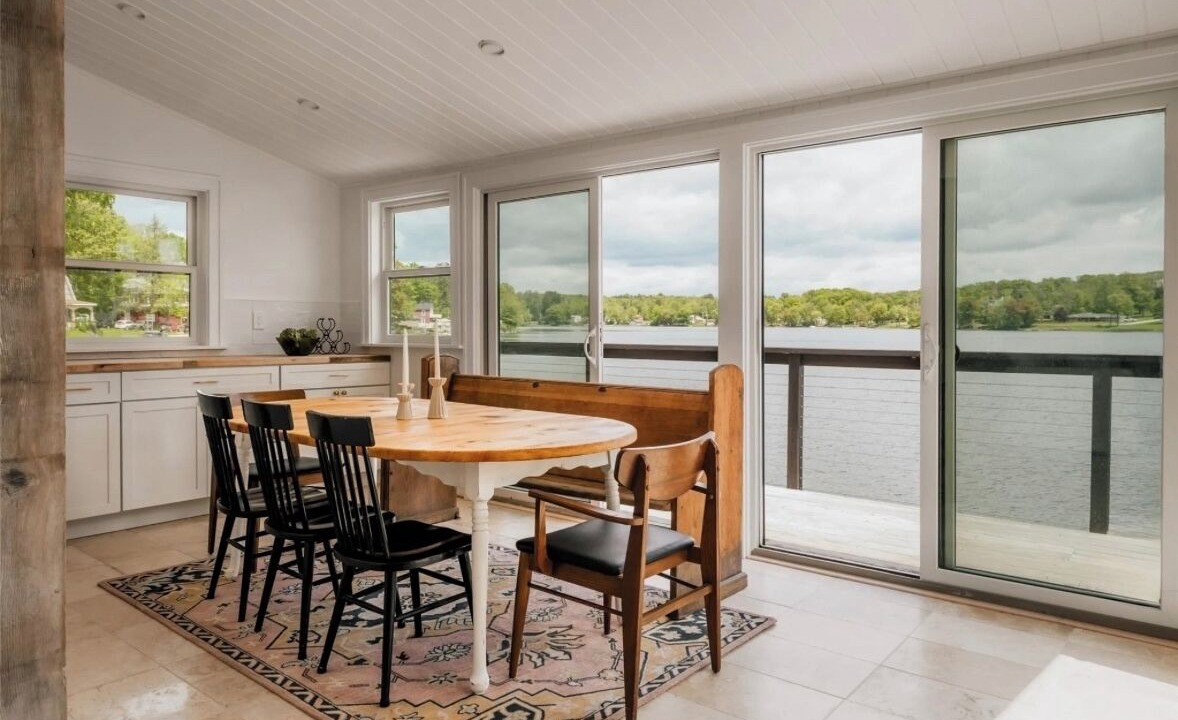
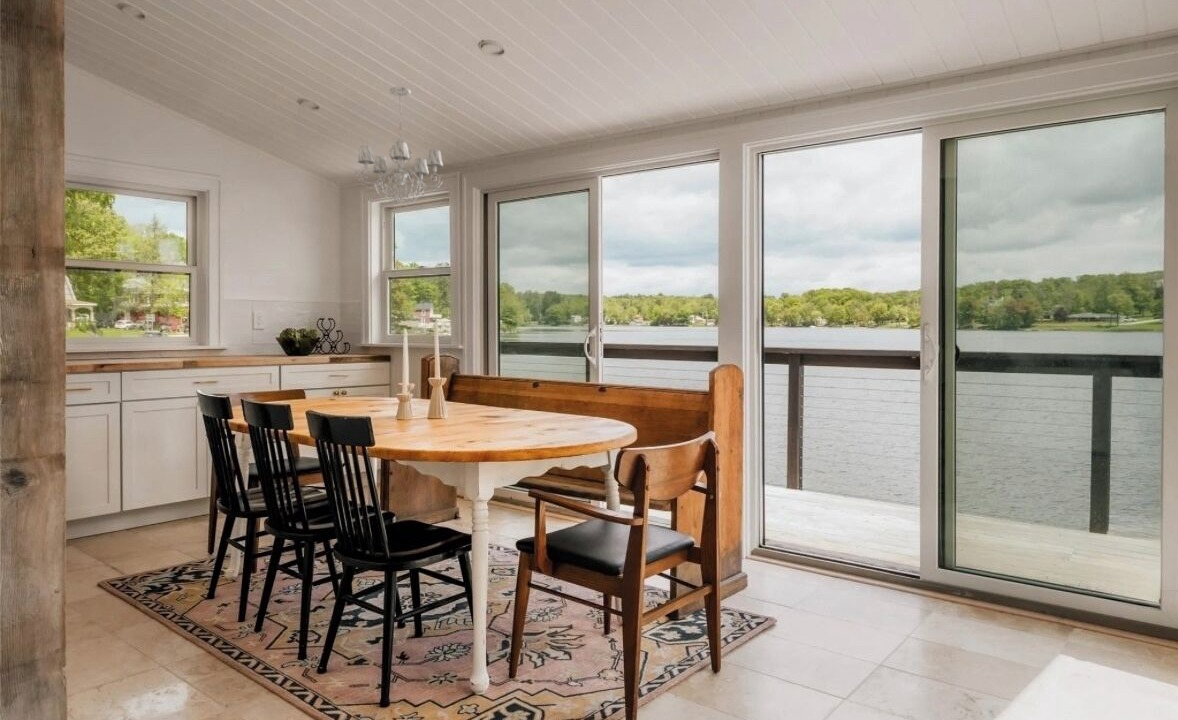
+ chandelier (400, 145)
